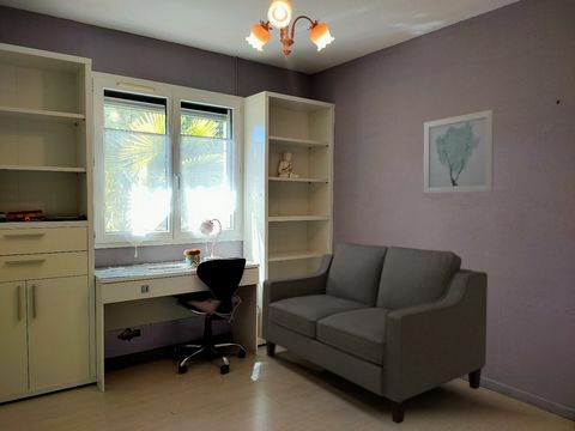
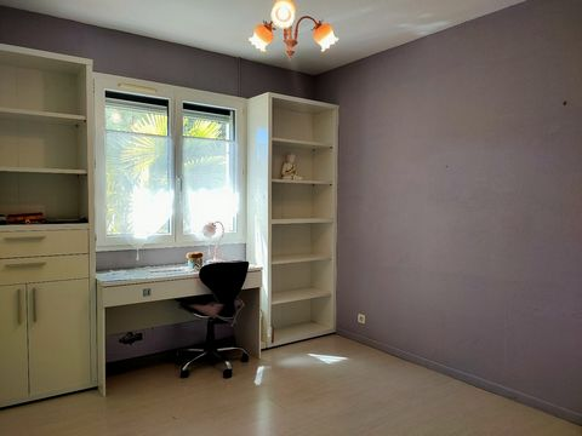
- wall art (455, 154)
- sofa (362, 309)
